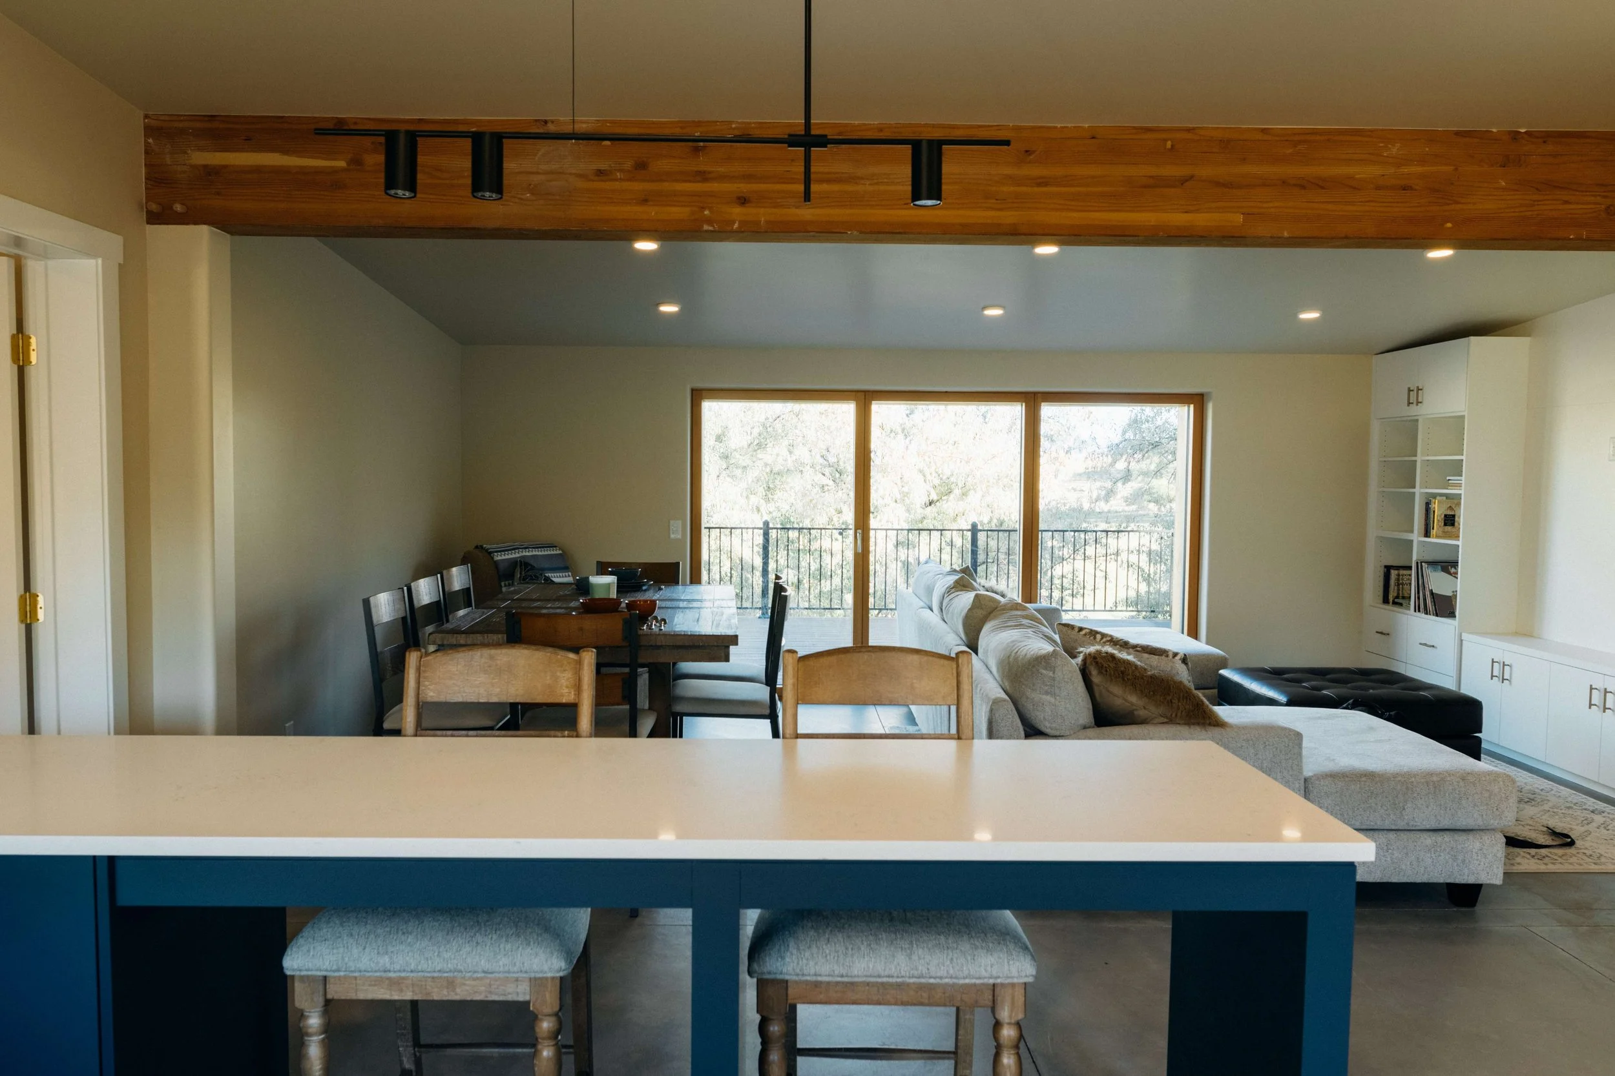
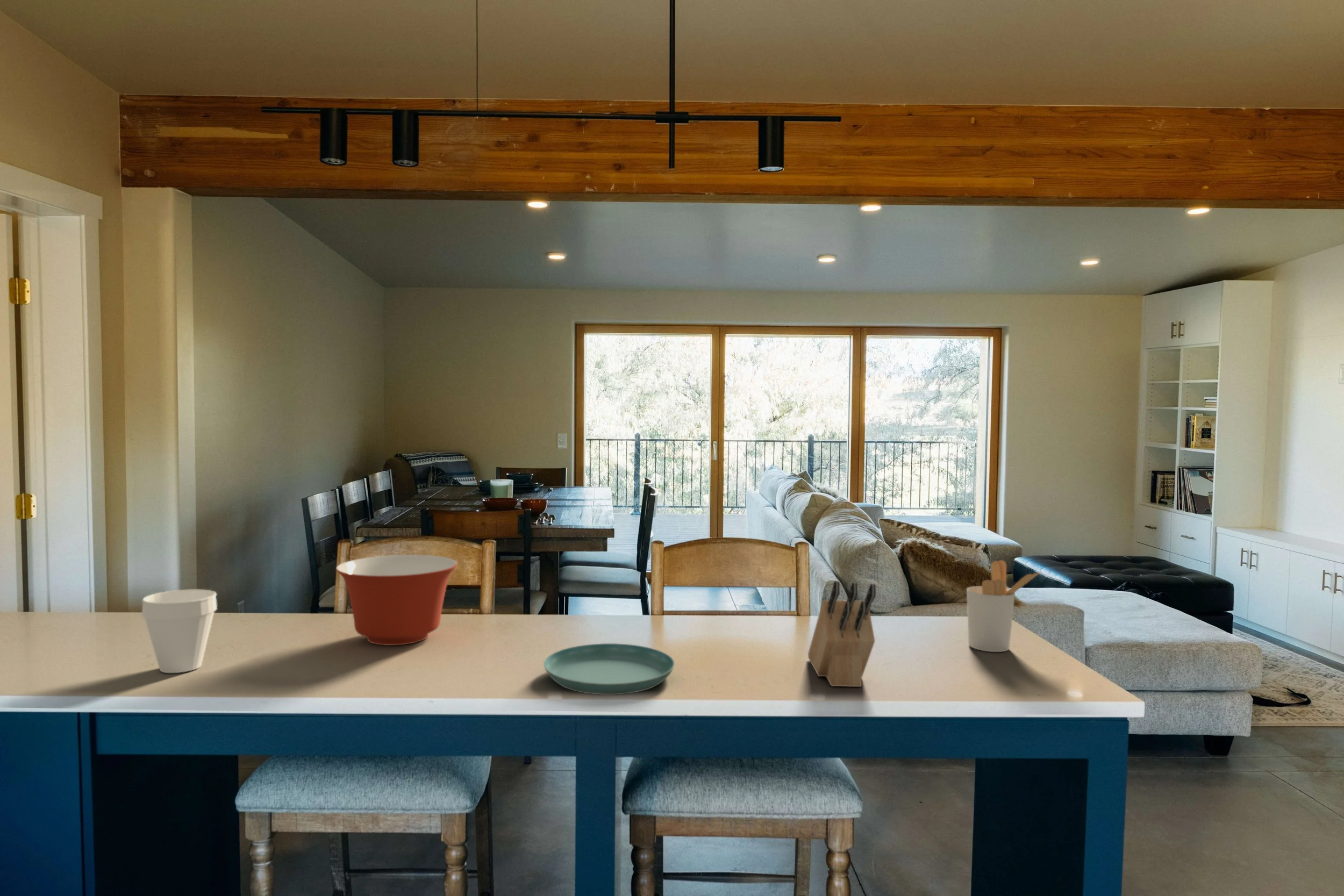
+ utensil holder (1003, 606)
+ mixing bowl (398, 601)
+ saucer (609, 670)
+ knife block (841, 624)
+ cup (180, 632)
